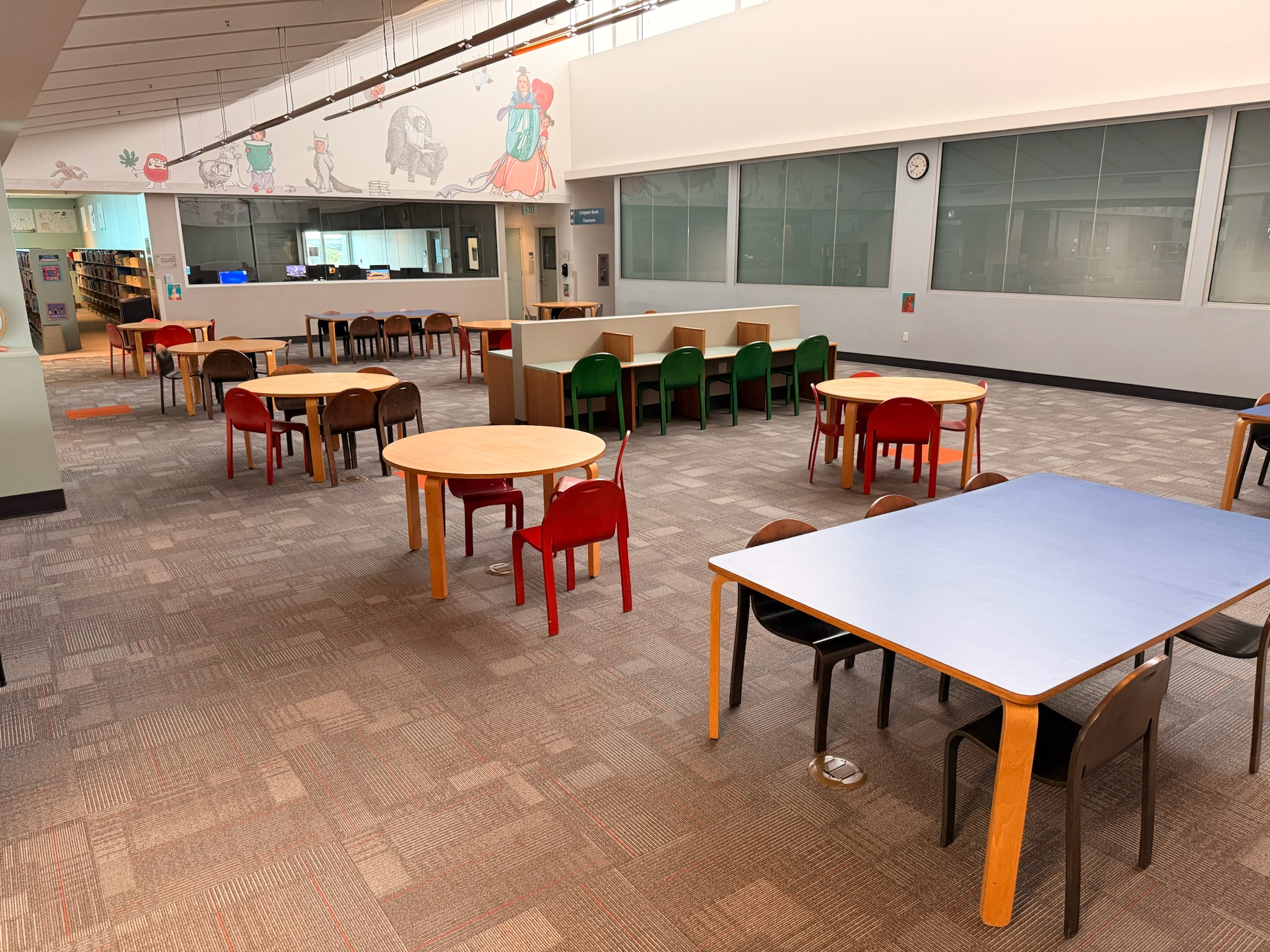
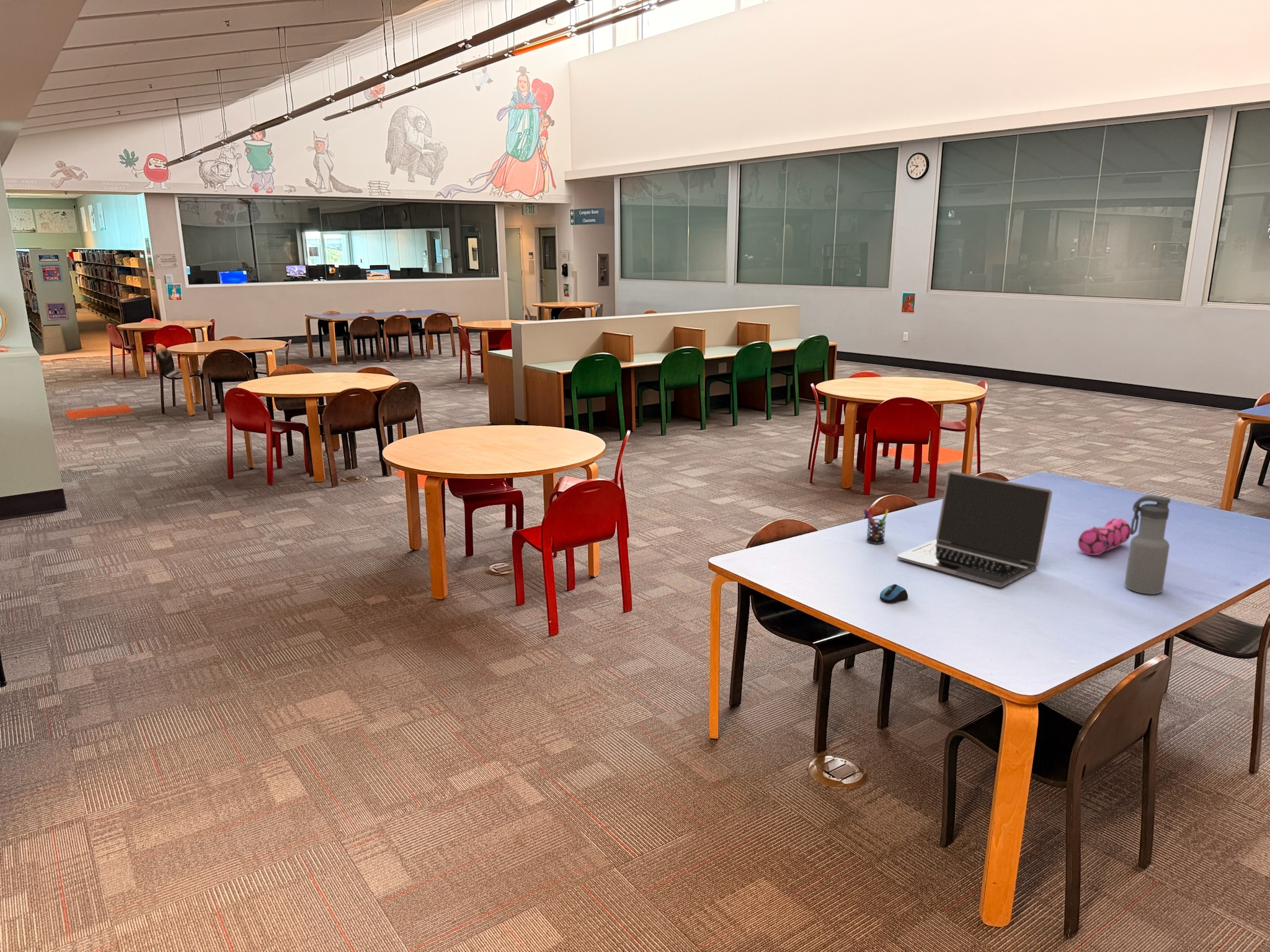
+ pen holder (877, 524)
+ laptop (972, 525)
+ computer mouse (894, 592)
+ pencil case (1106, 535)
+ water bottle (1148, 543)
